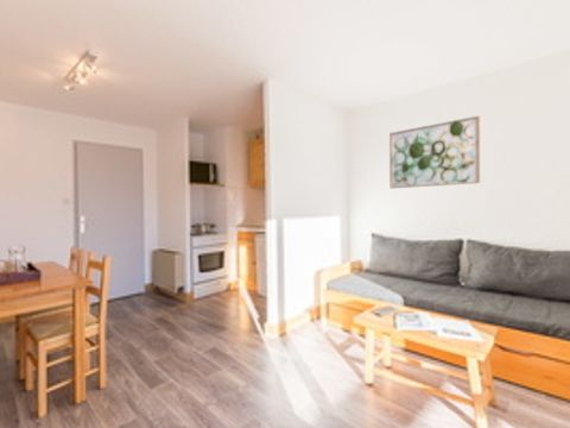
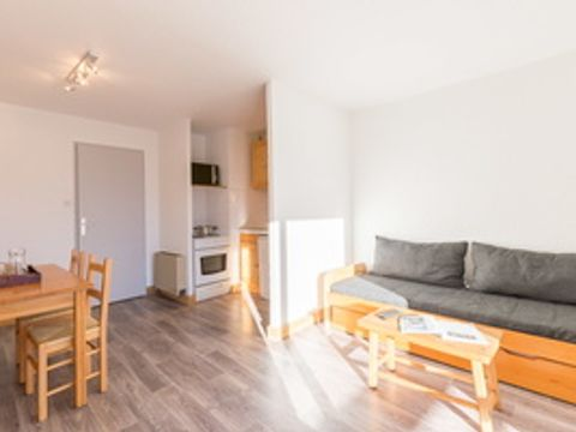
- wall art (430, 155)
